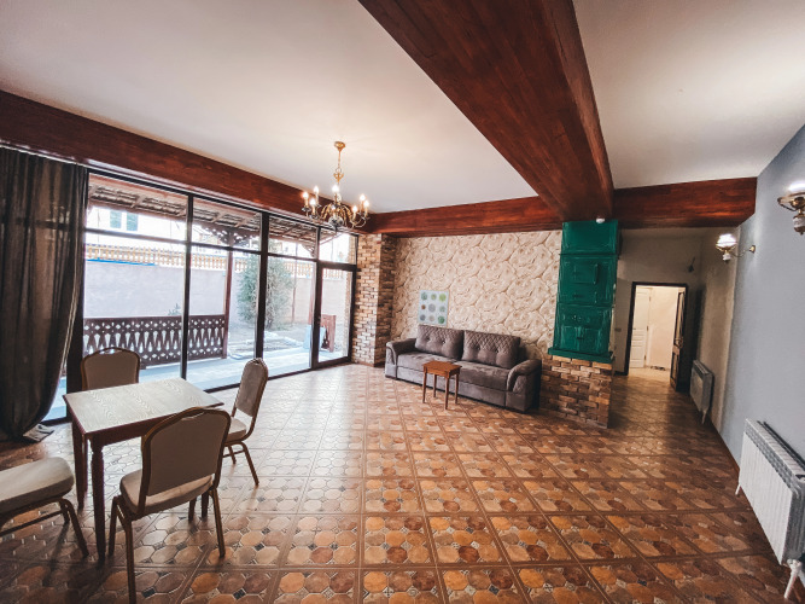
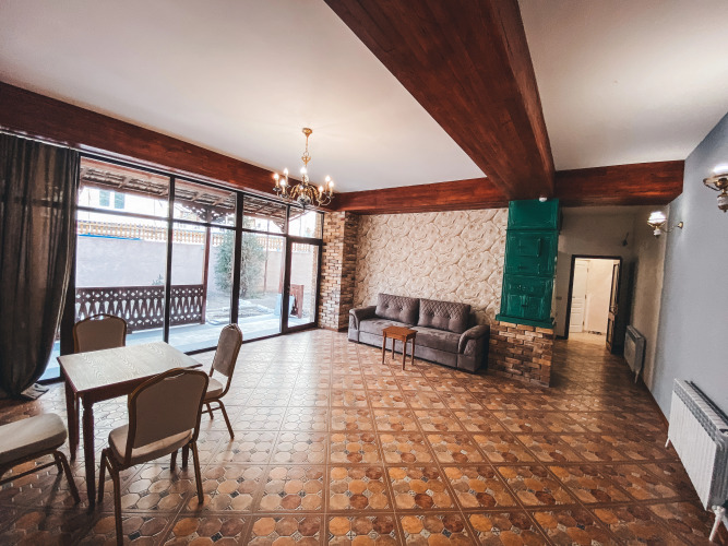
- wall art (432, 307)
